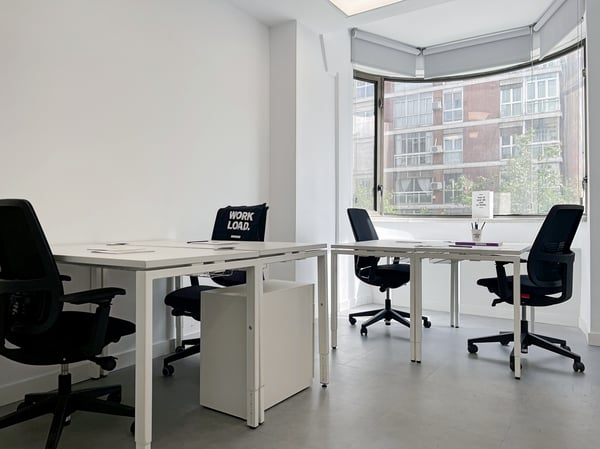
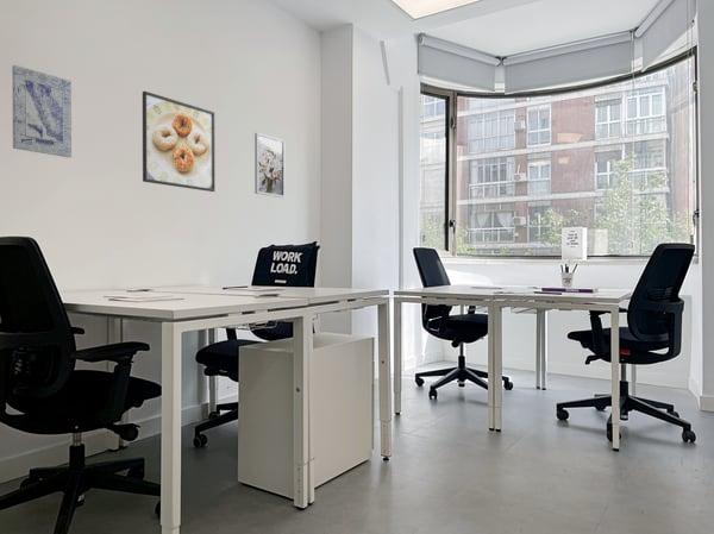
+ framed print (181, 144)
+ wall art (270, 165)
+ wall art (43, 113)
